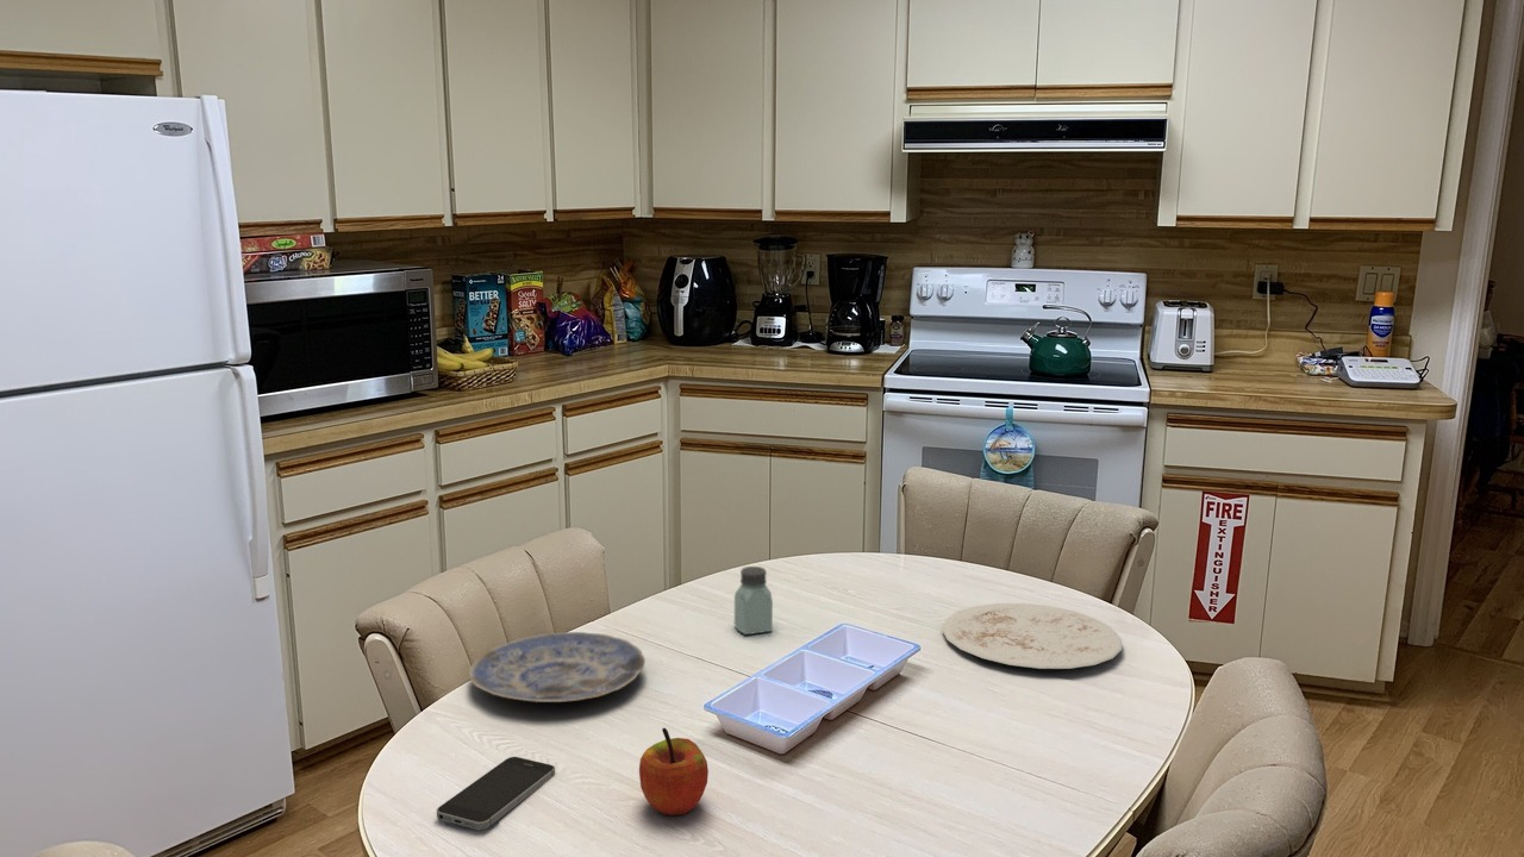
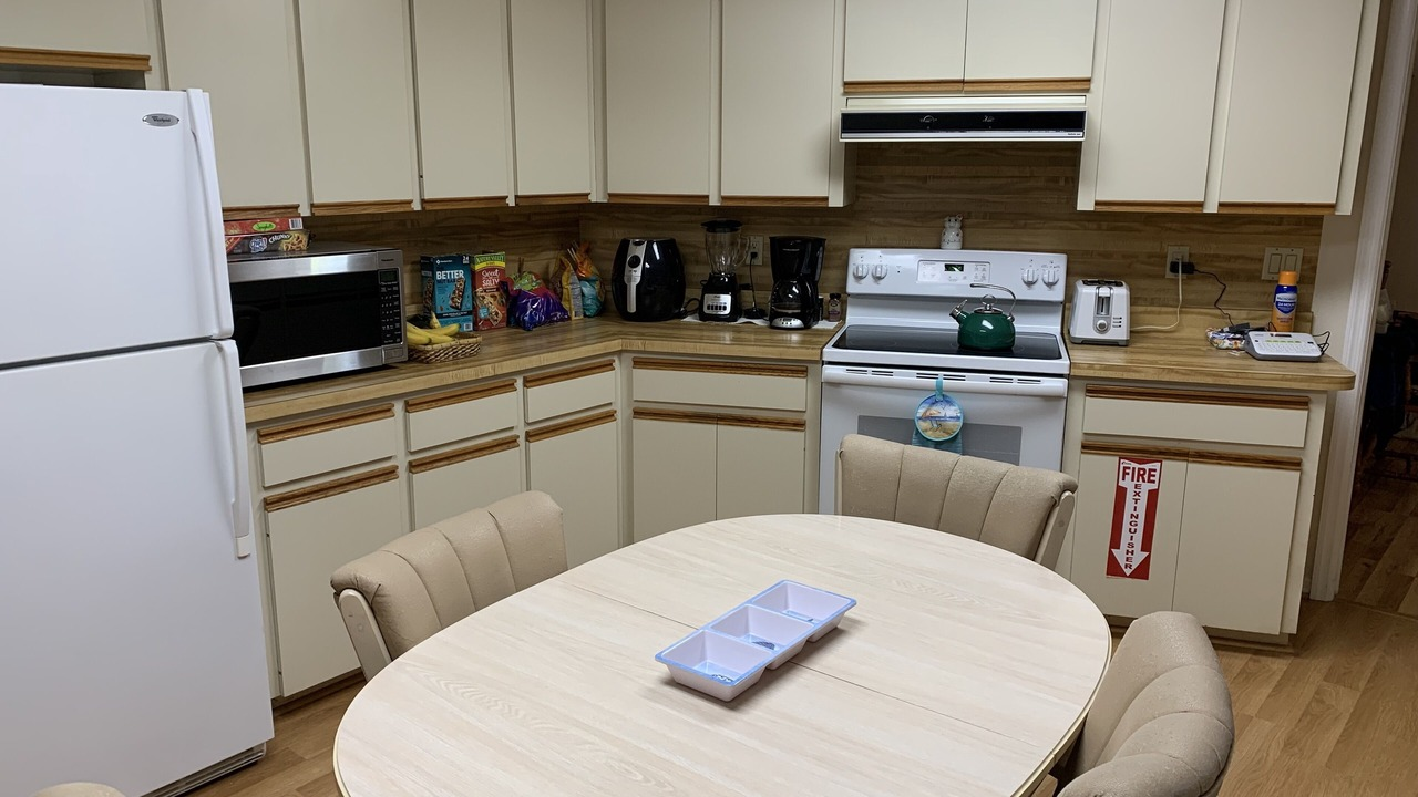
- saltshaker (752, 599)
- smartphone (498, 790)
- apple (673, 767)
- plate (558, 670)
- plate (1030, 636)
